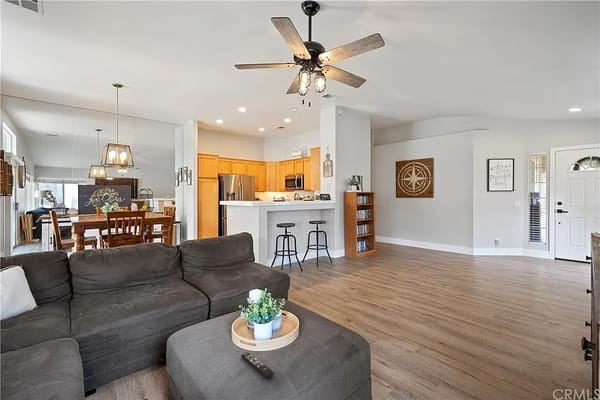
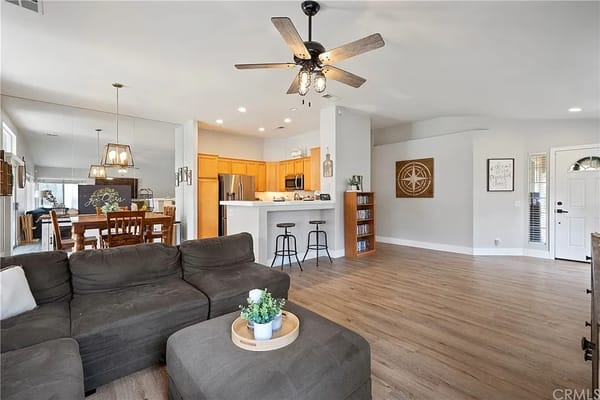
- remote control (256, 364)
